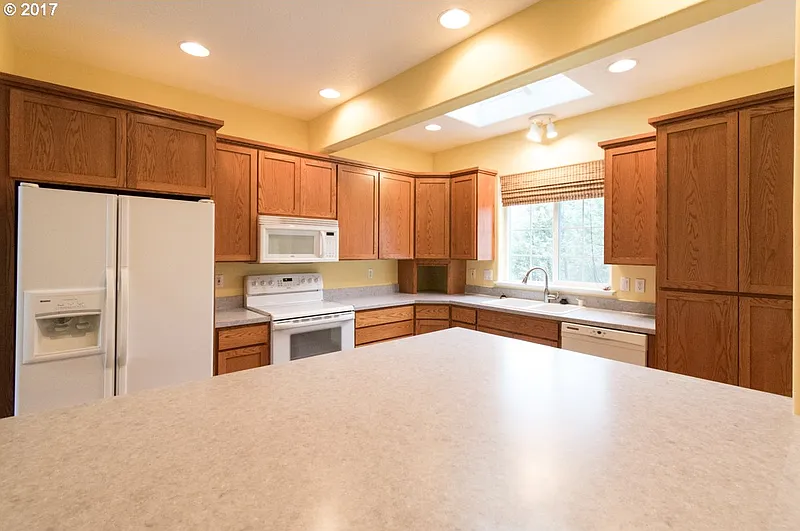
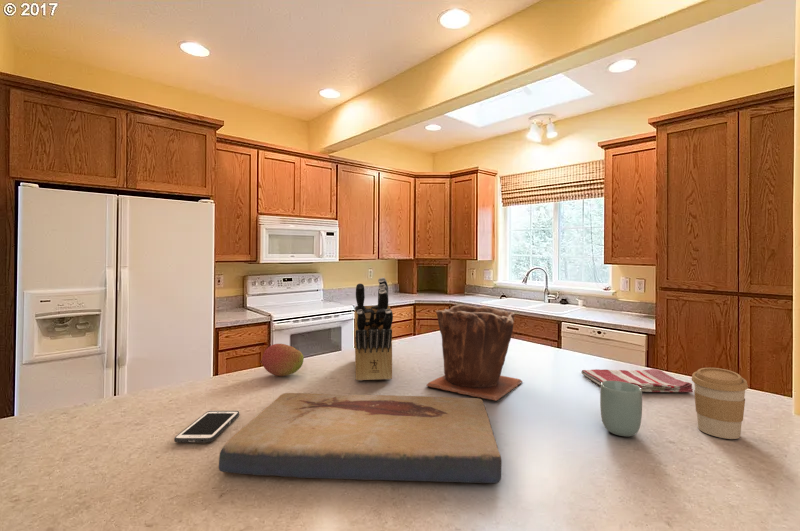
+ knife block (372, 325)
+ cup (620, 409)
+ fruit (281, 359)
+ fish fossil (371, 428)
+ coffee cup (718, 401)
+ plant pot (475, 345)
+ cell phone (209, 425)
+ dish towel (633, 378)
